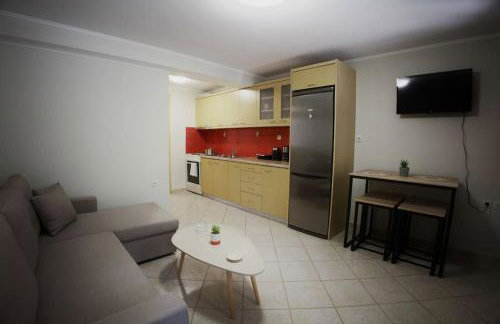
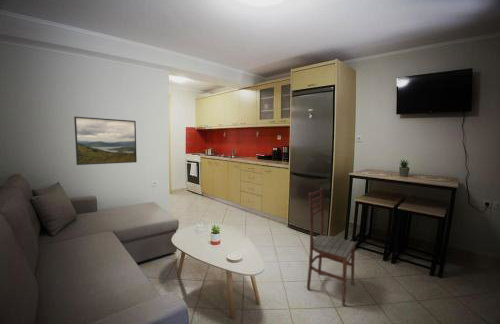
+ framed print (108, 141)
+ dining chair (332, 240)
